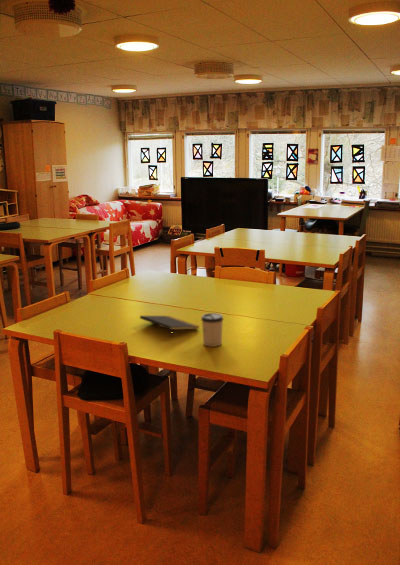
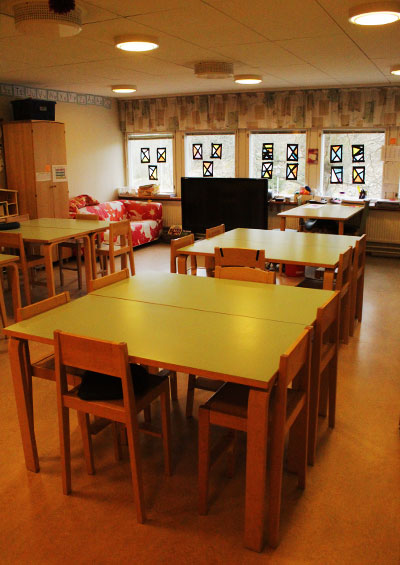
- cup (212, 329)
- notepad (169, 322)
